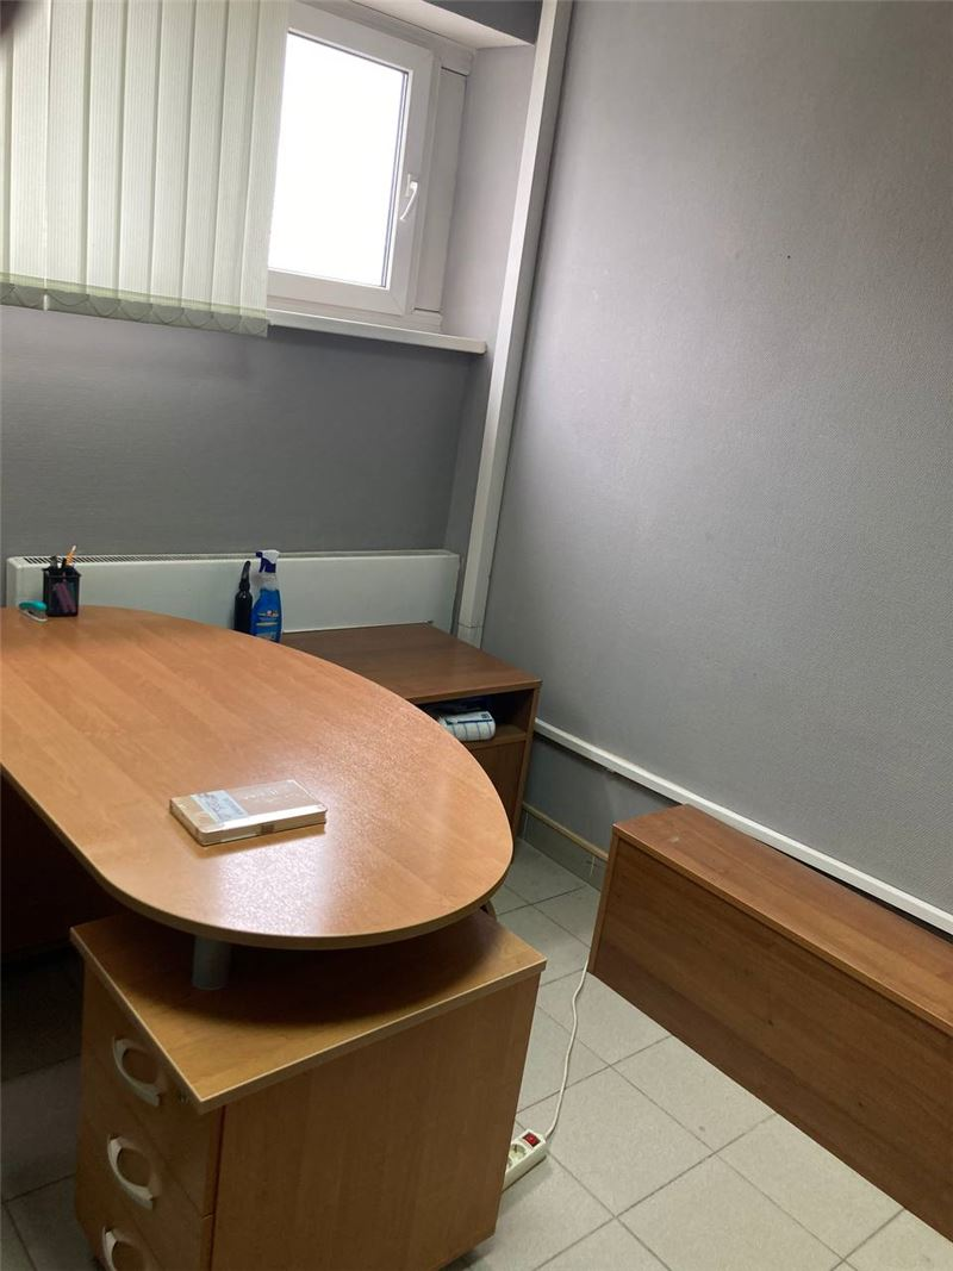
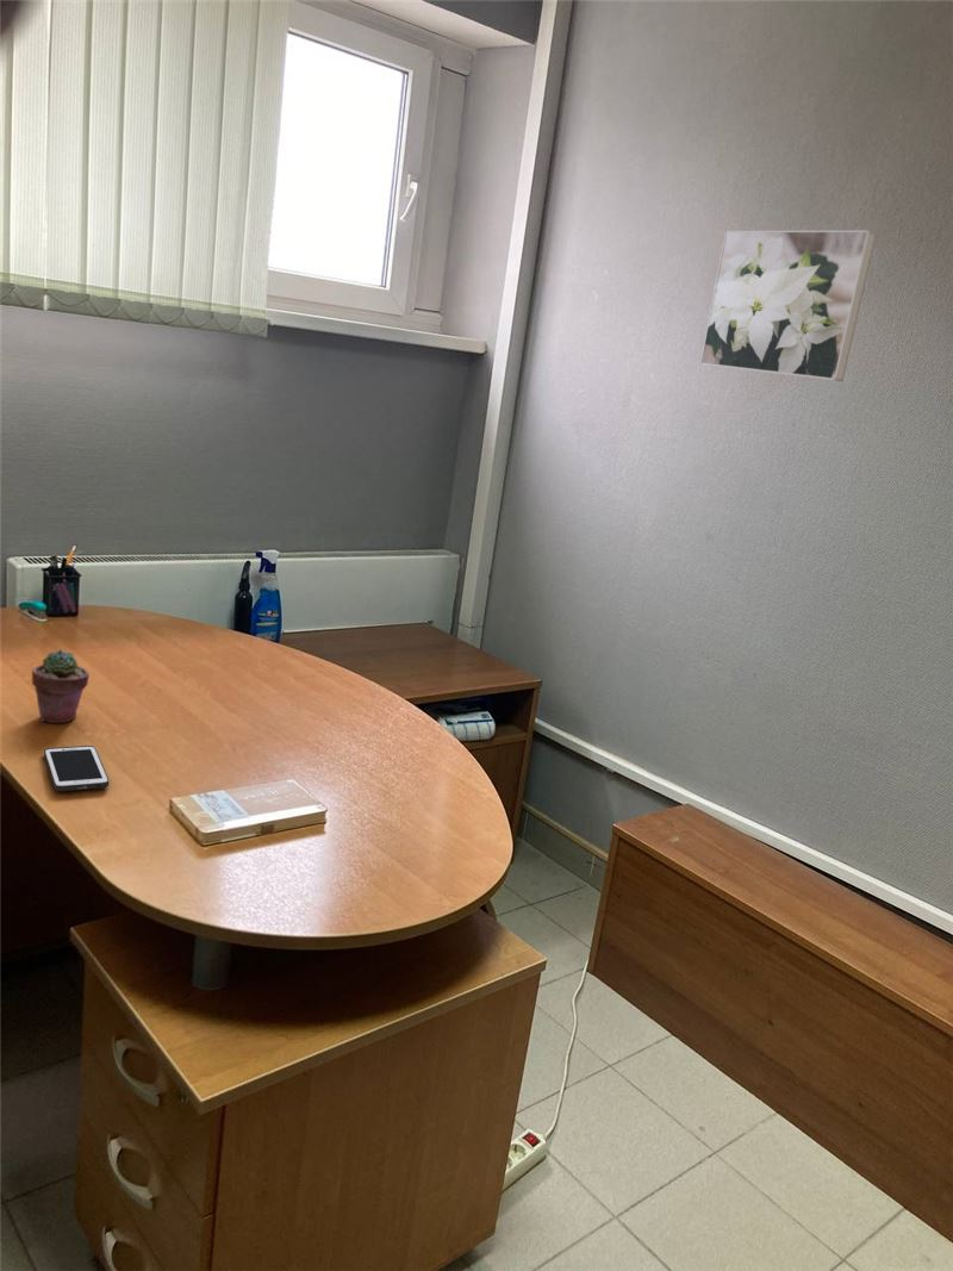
+ cell phone (75, 767)
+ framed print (781, 303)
+ potted succulent (60, 684)
